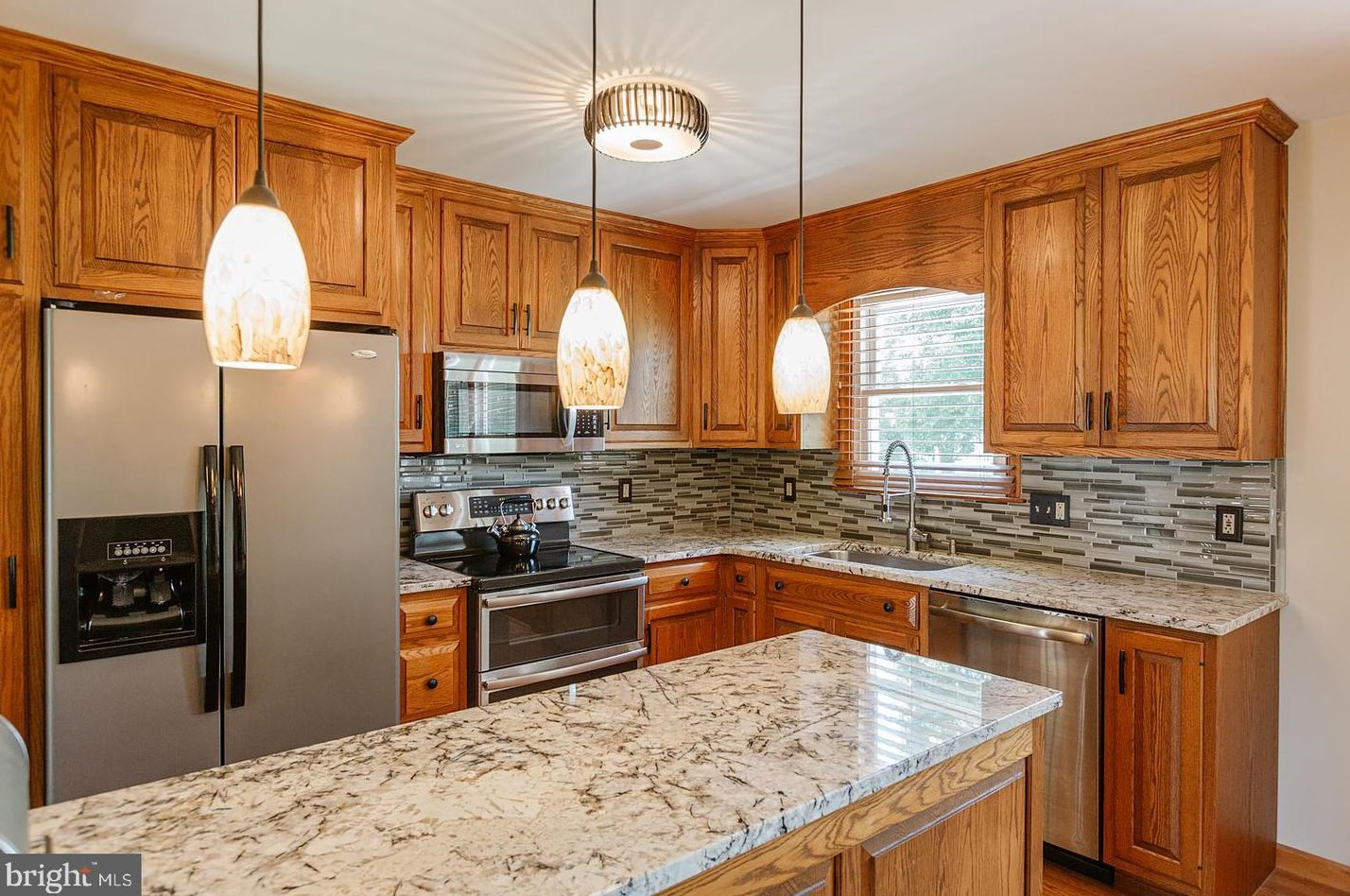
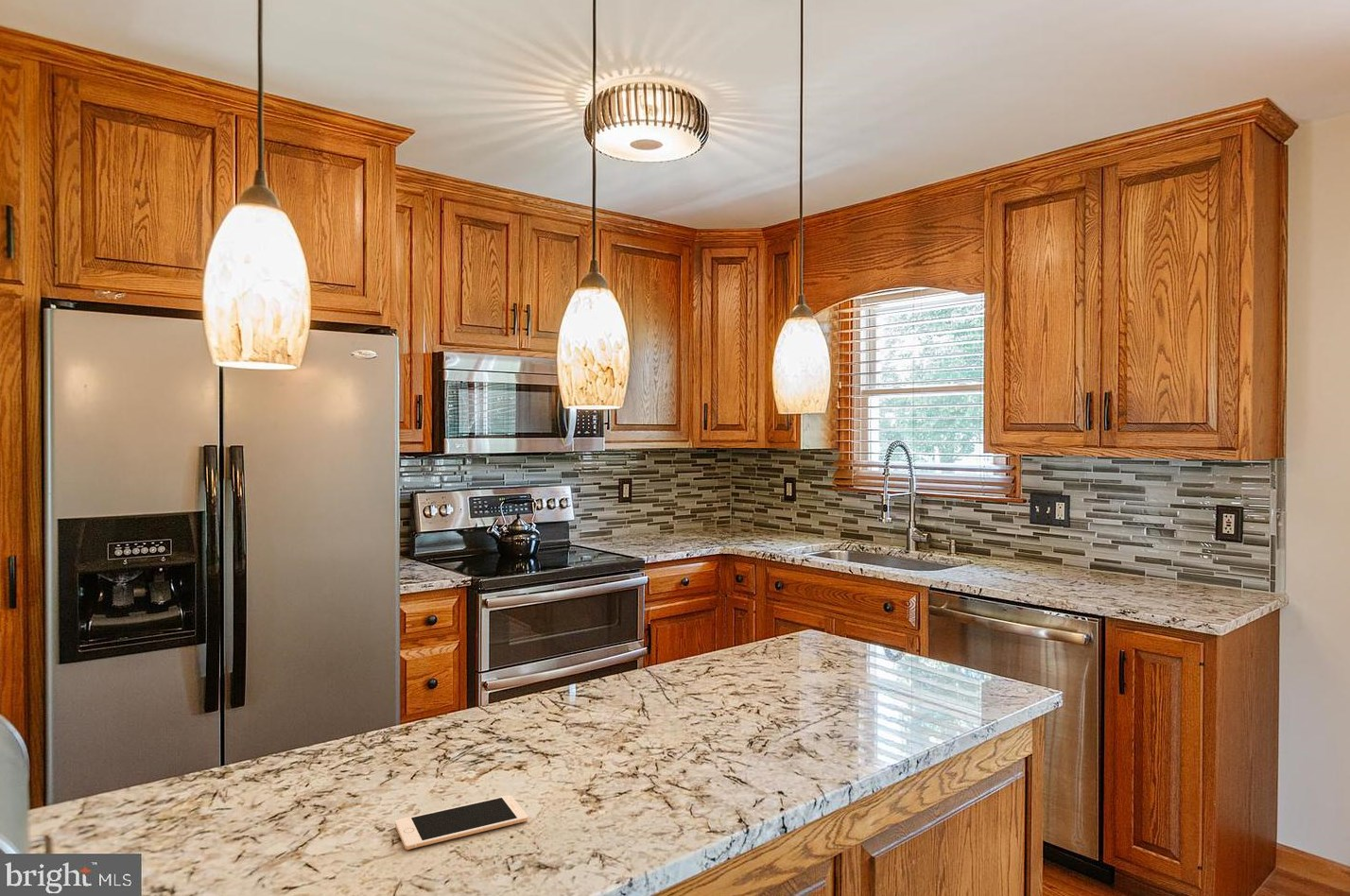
+ cell phone (461, 820)
